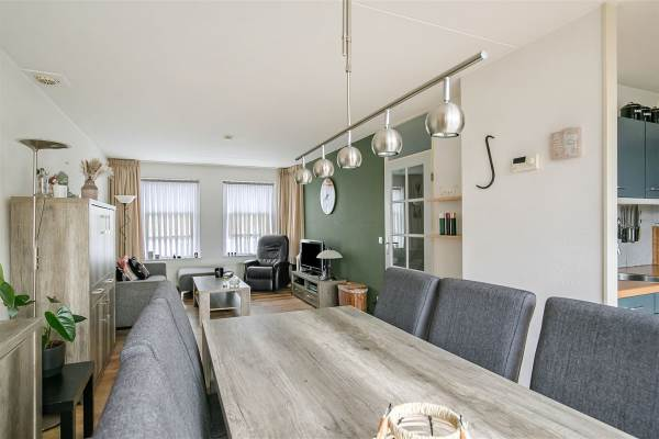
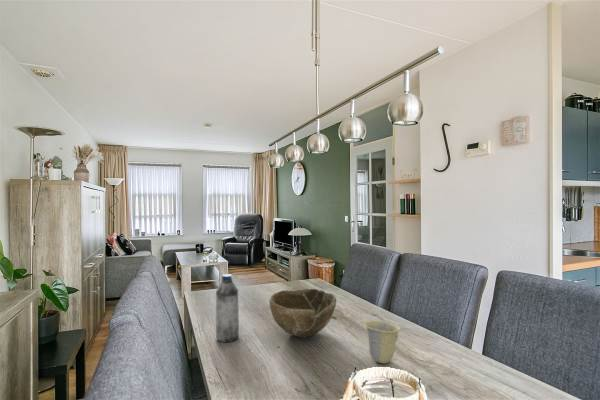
+ water bottle (227, 306)
+ cup (382, 341)
+ bowl (303, 315)
